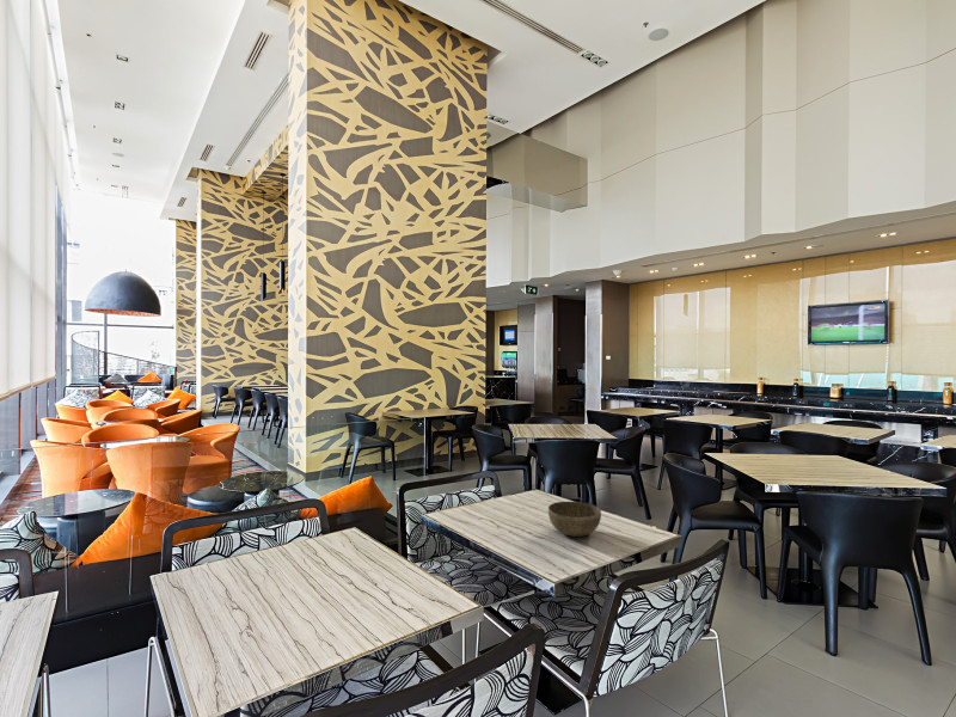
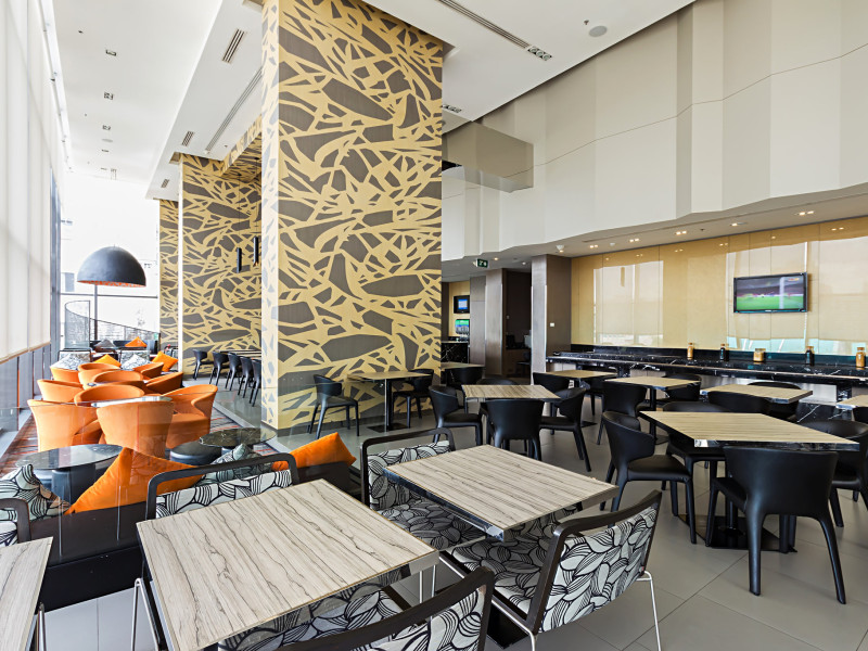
- bowl (574, 520)
